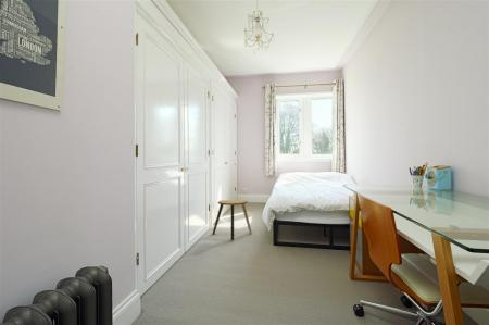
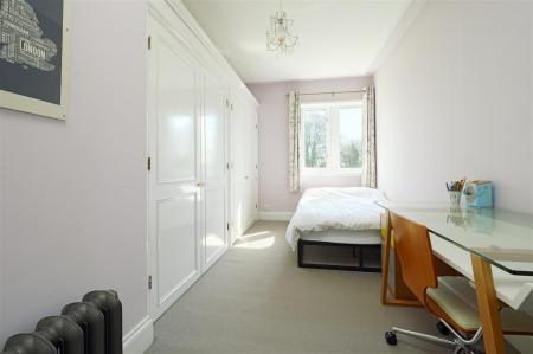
- stool (231, 217)
